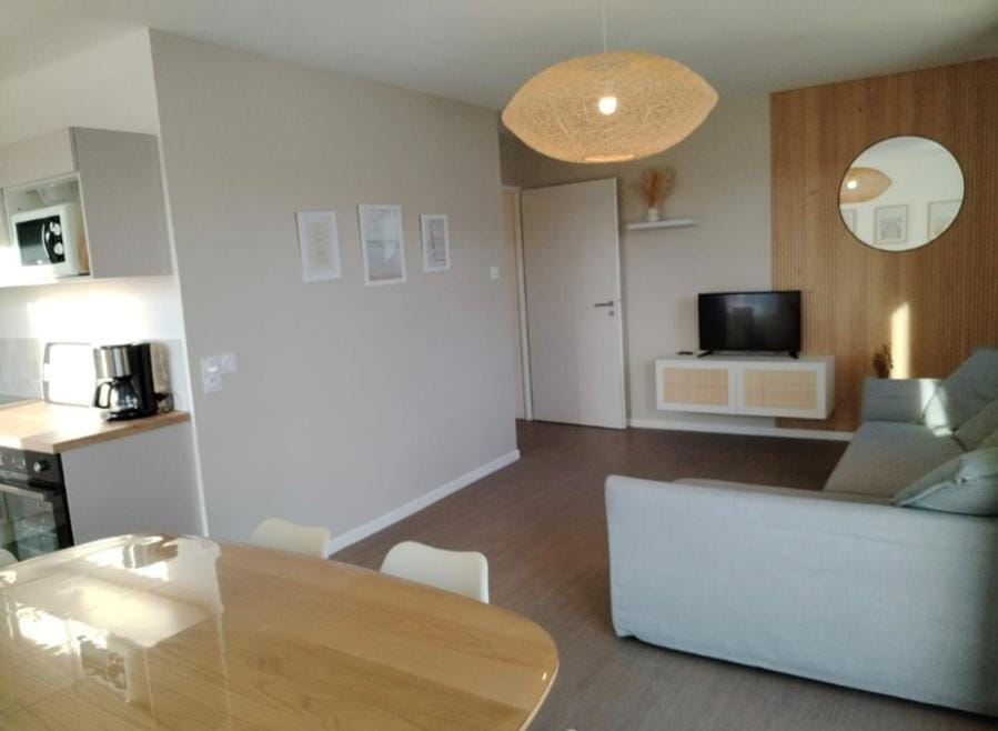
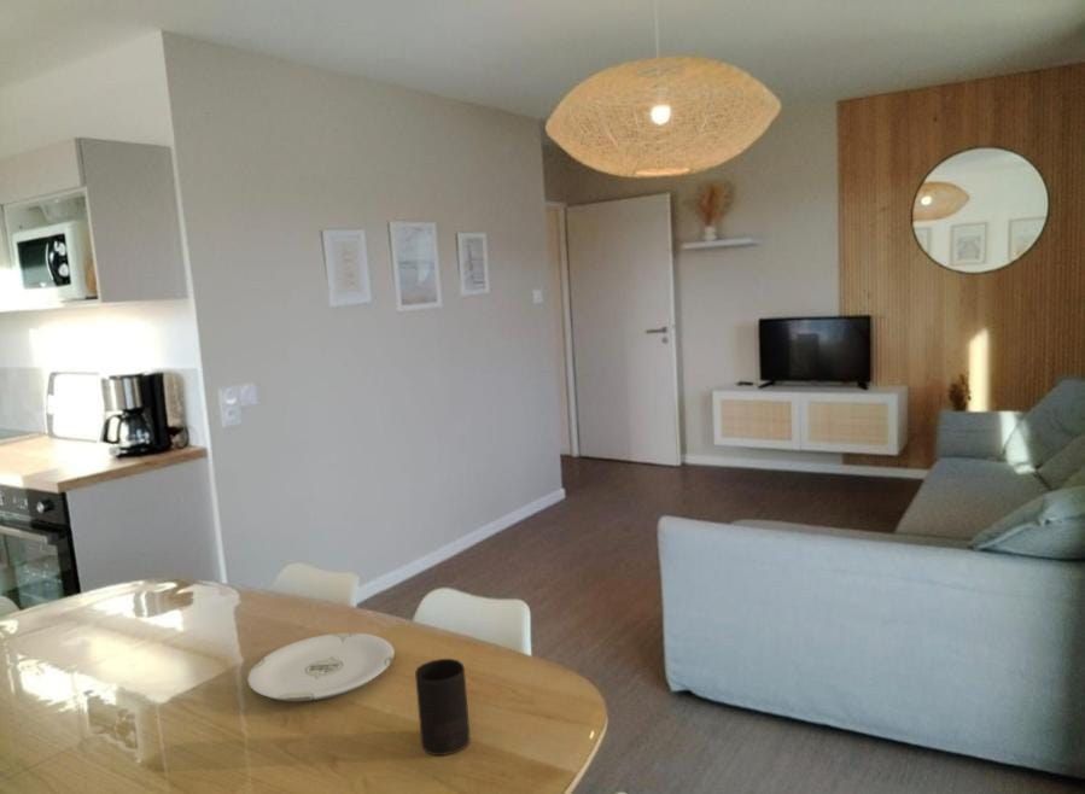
+ plate (322, 667)
+ cup (442, 705)
